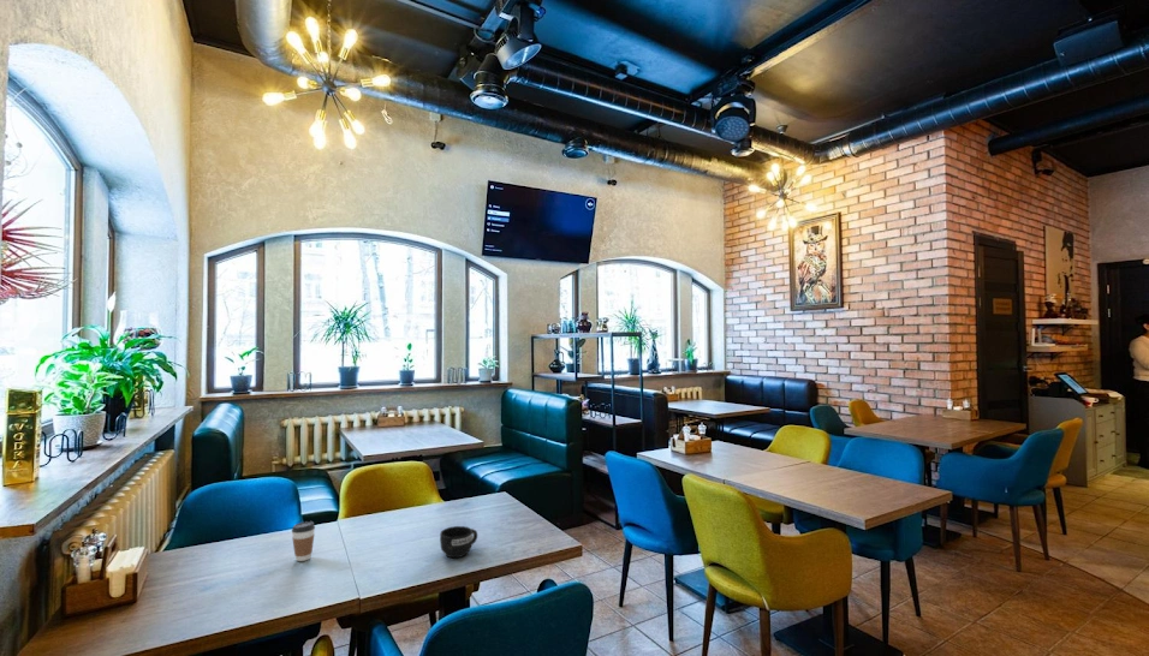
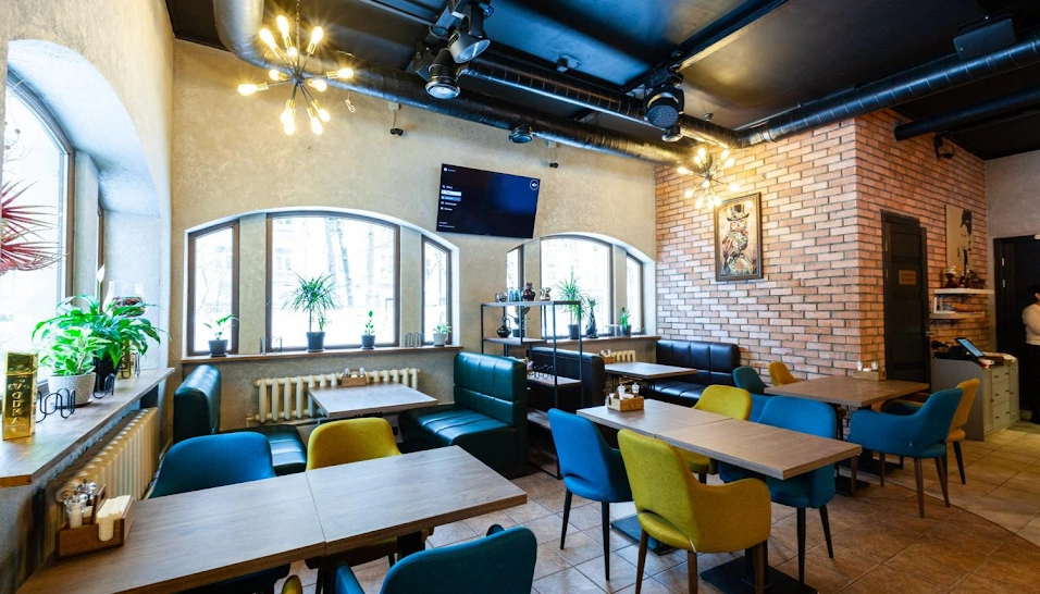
- mug (460, 541)
- coffee cup (303, 541)
